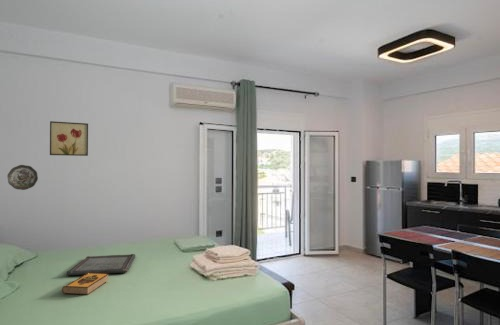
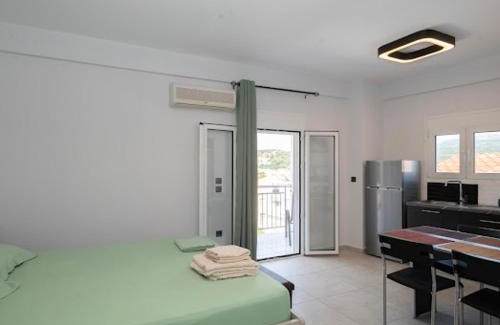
- serving tray (105, 263)
- hardback book (86, 283)
- decorative plate (23, 177)
- wall art (69, 139)
